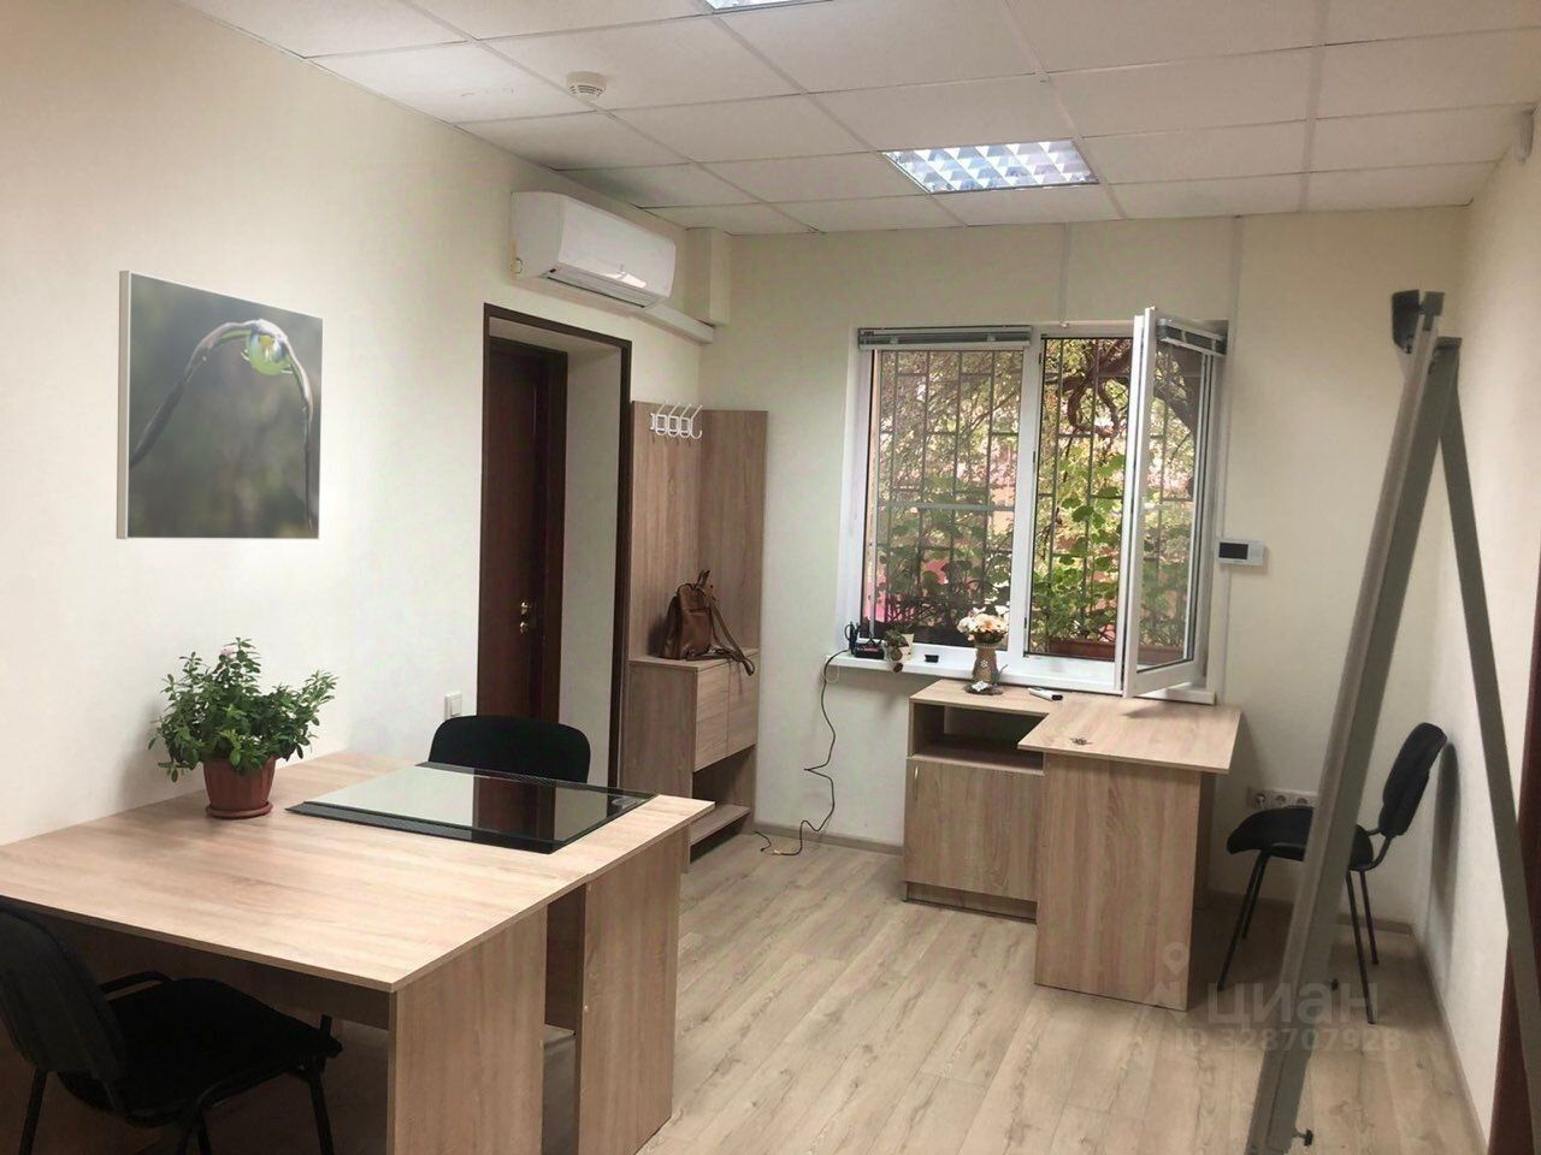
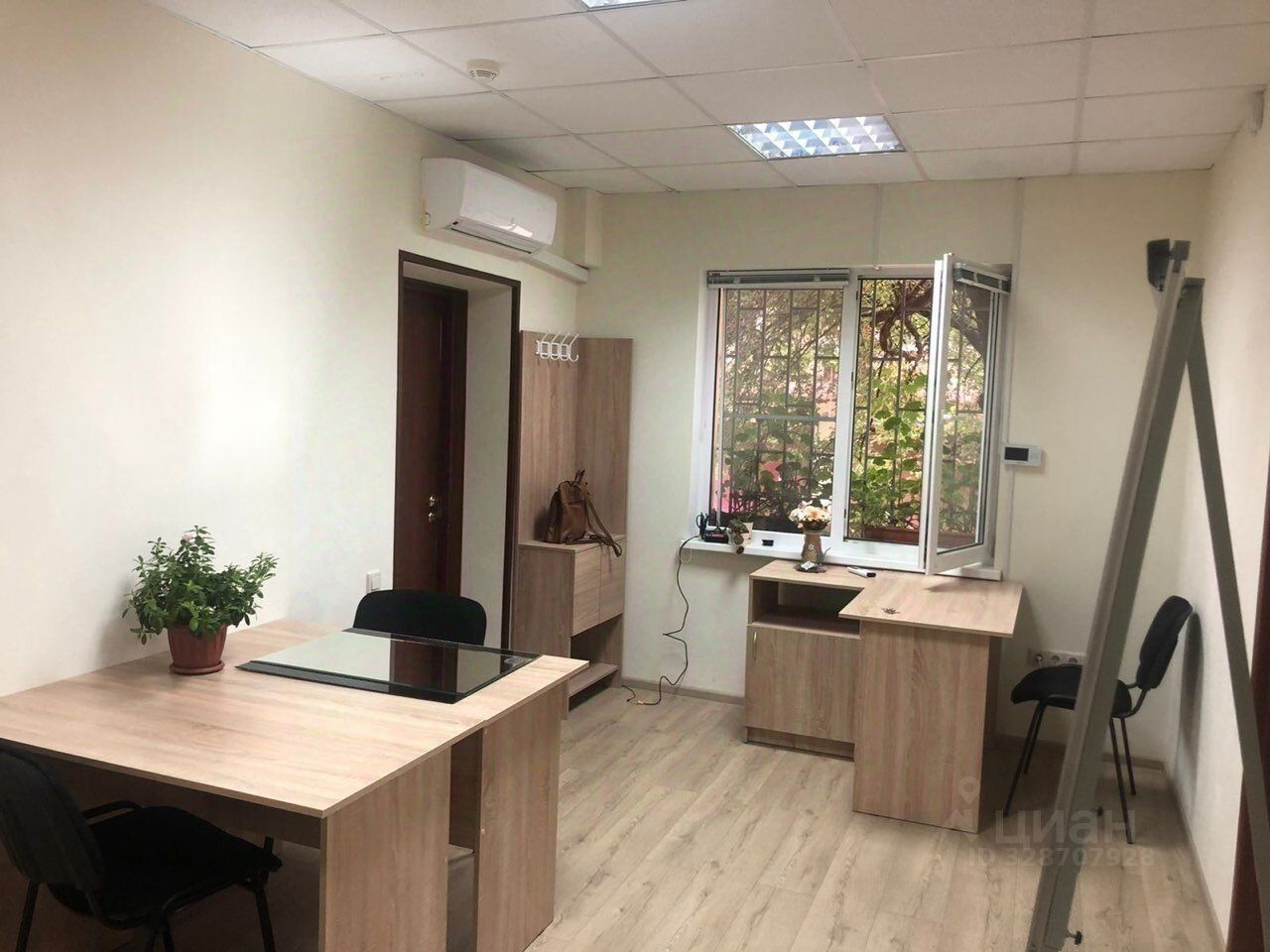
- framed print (229, 417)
